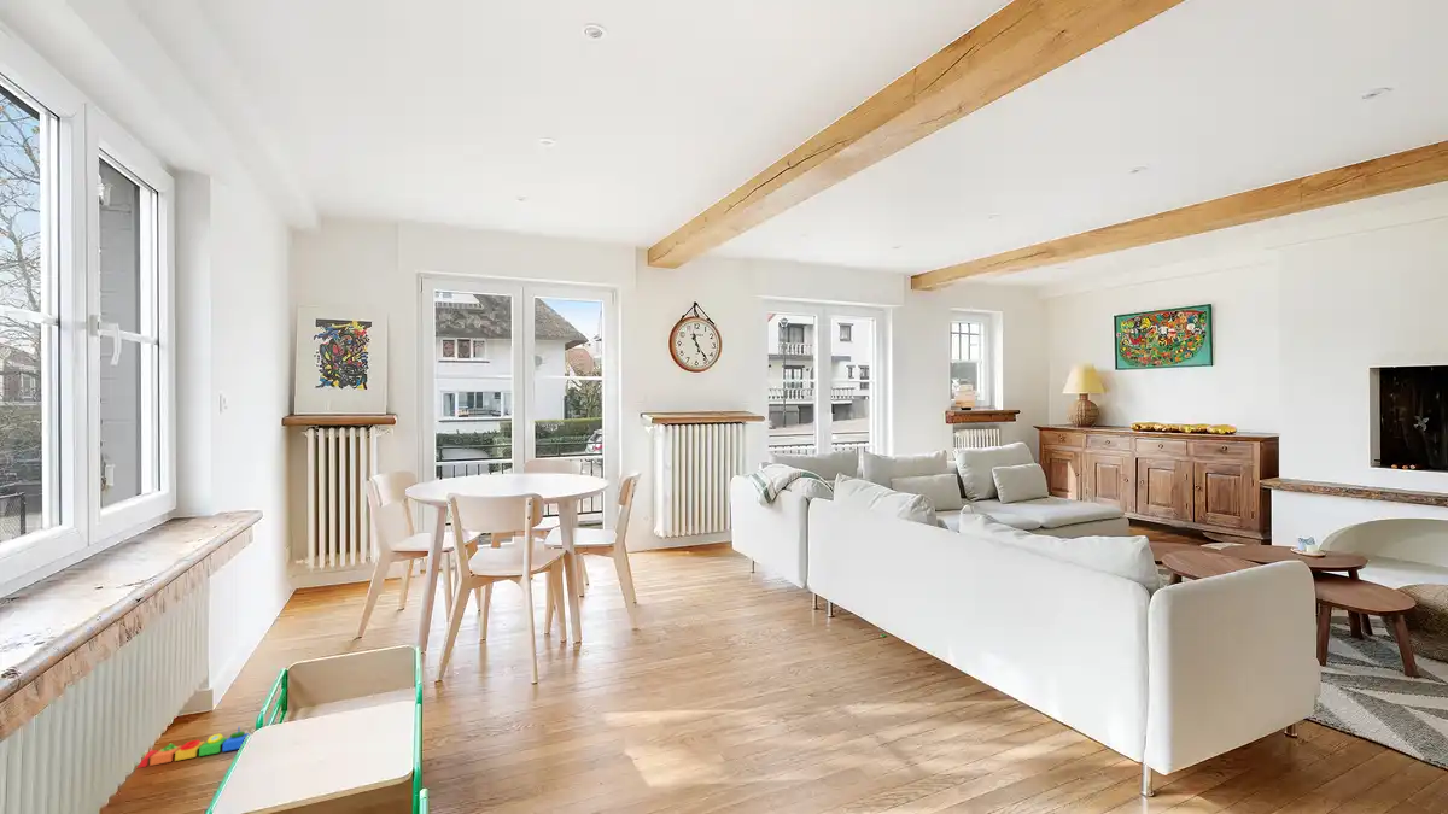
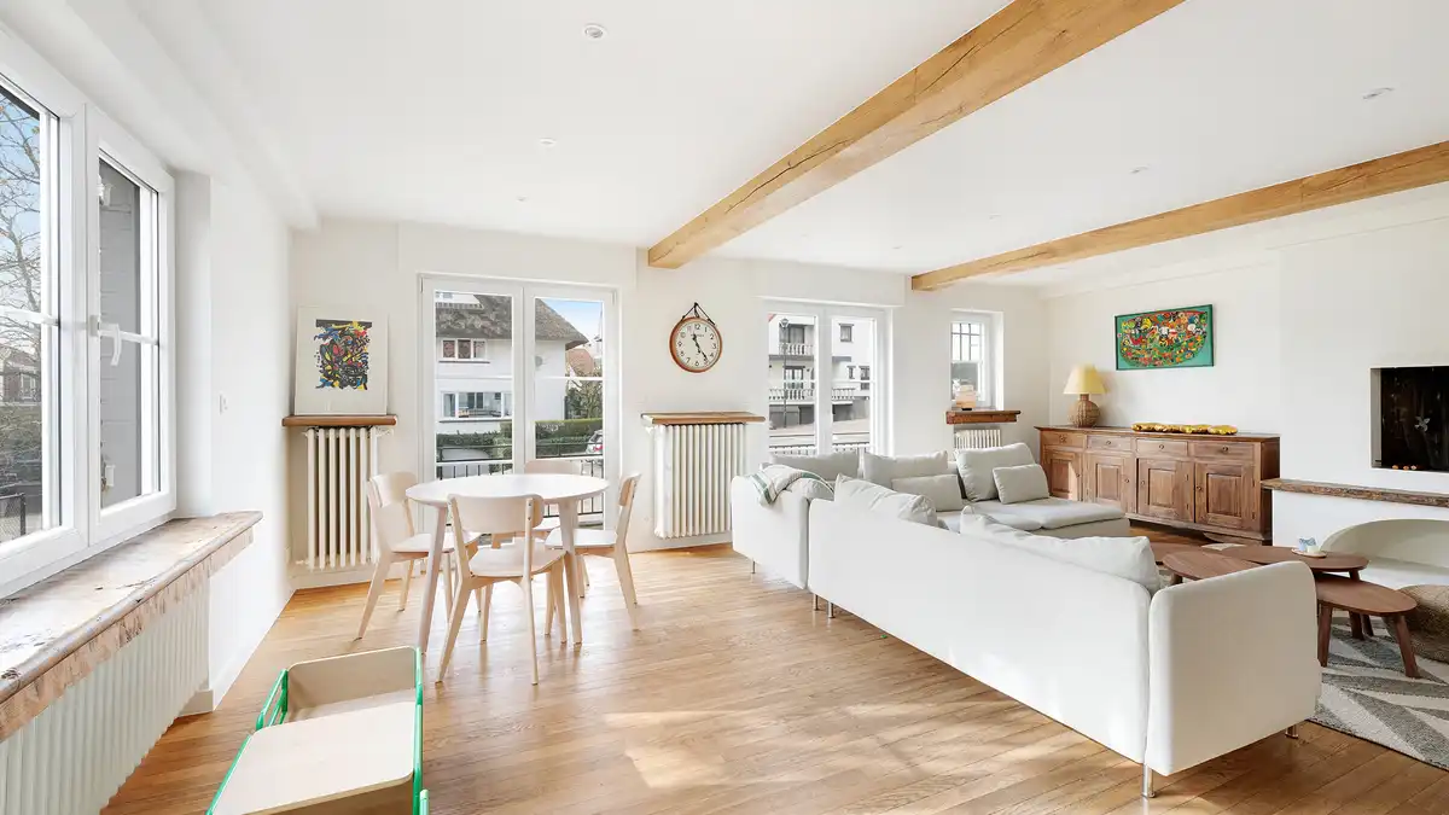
- knob puzzle (212, 740)
